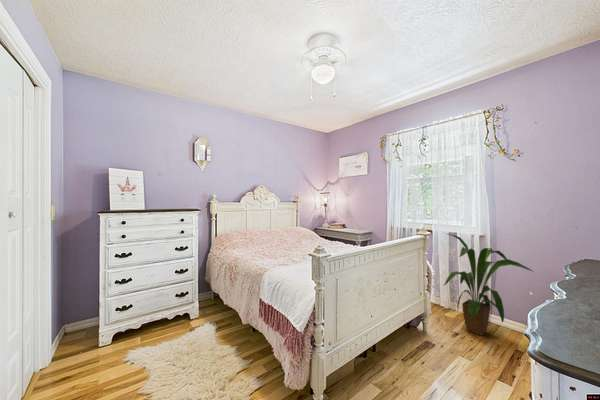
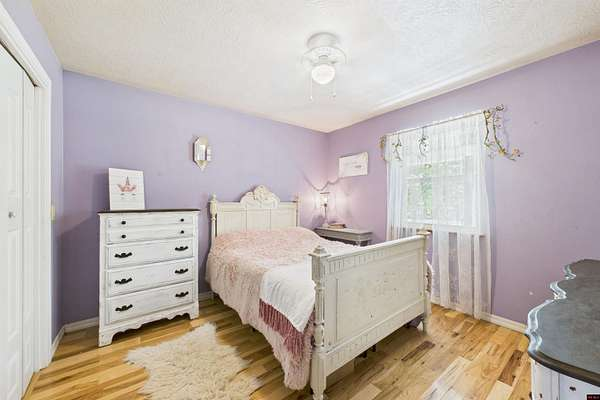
- house plant (485, 286)
